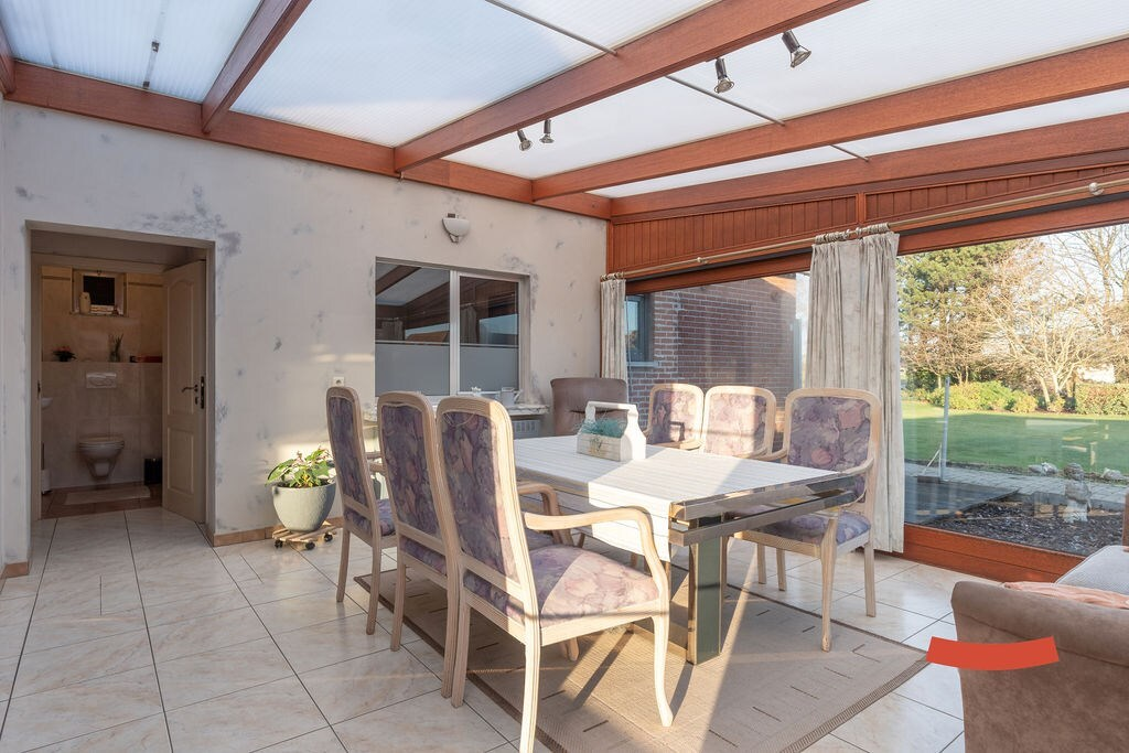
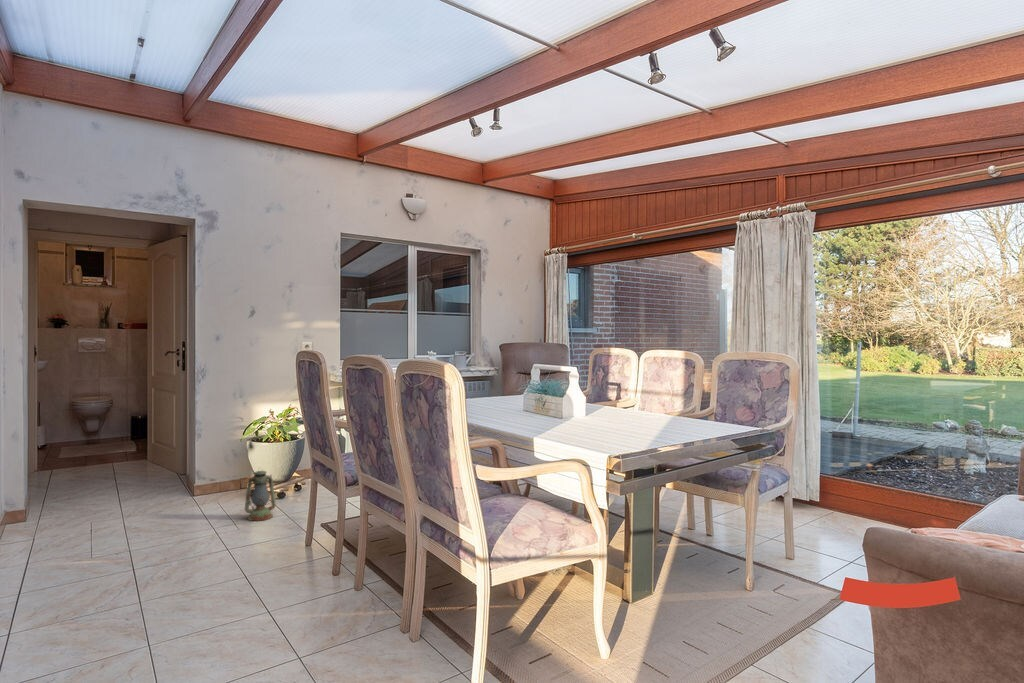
+ lantern (260, 492)
